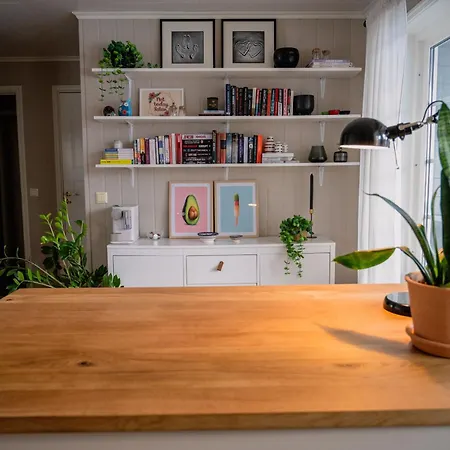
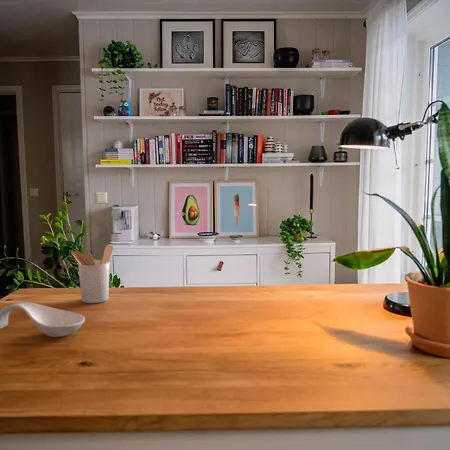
+ spoon rest (38, 318)
+ utensil holder (90, 273)
